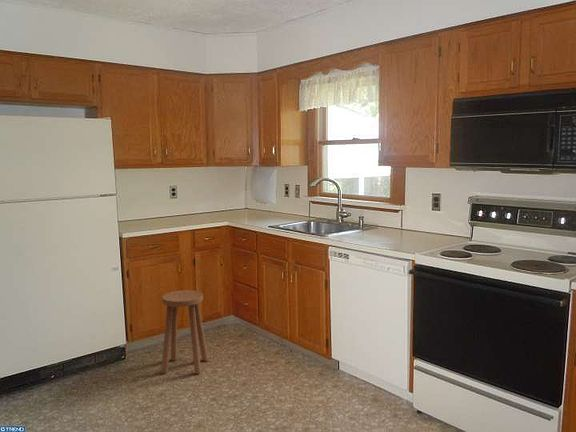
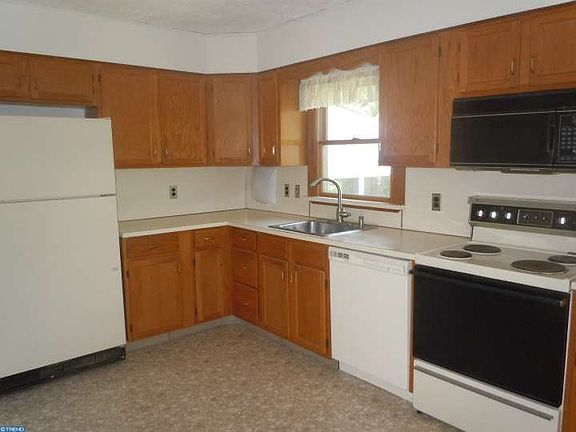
- stool (191, 331)
